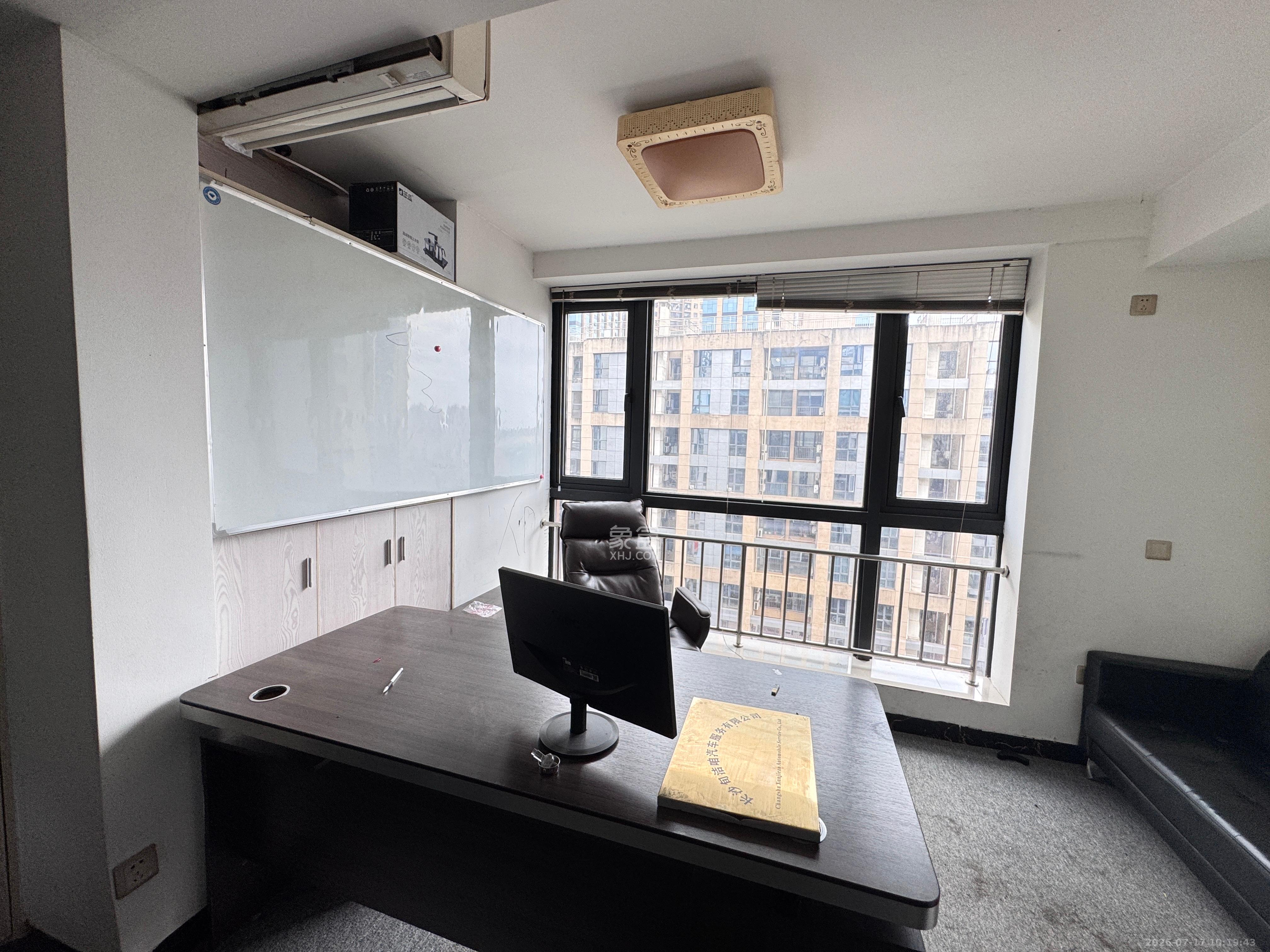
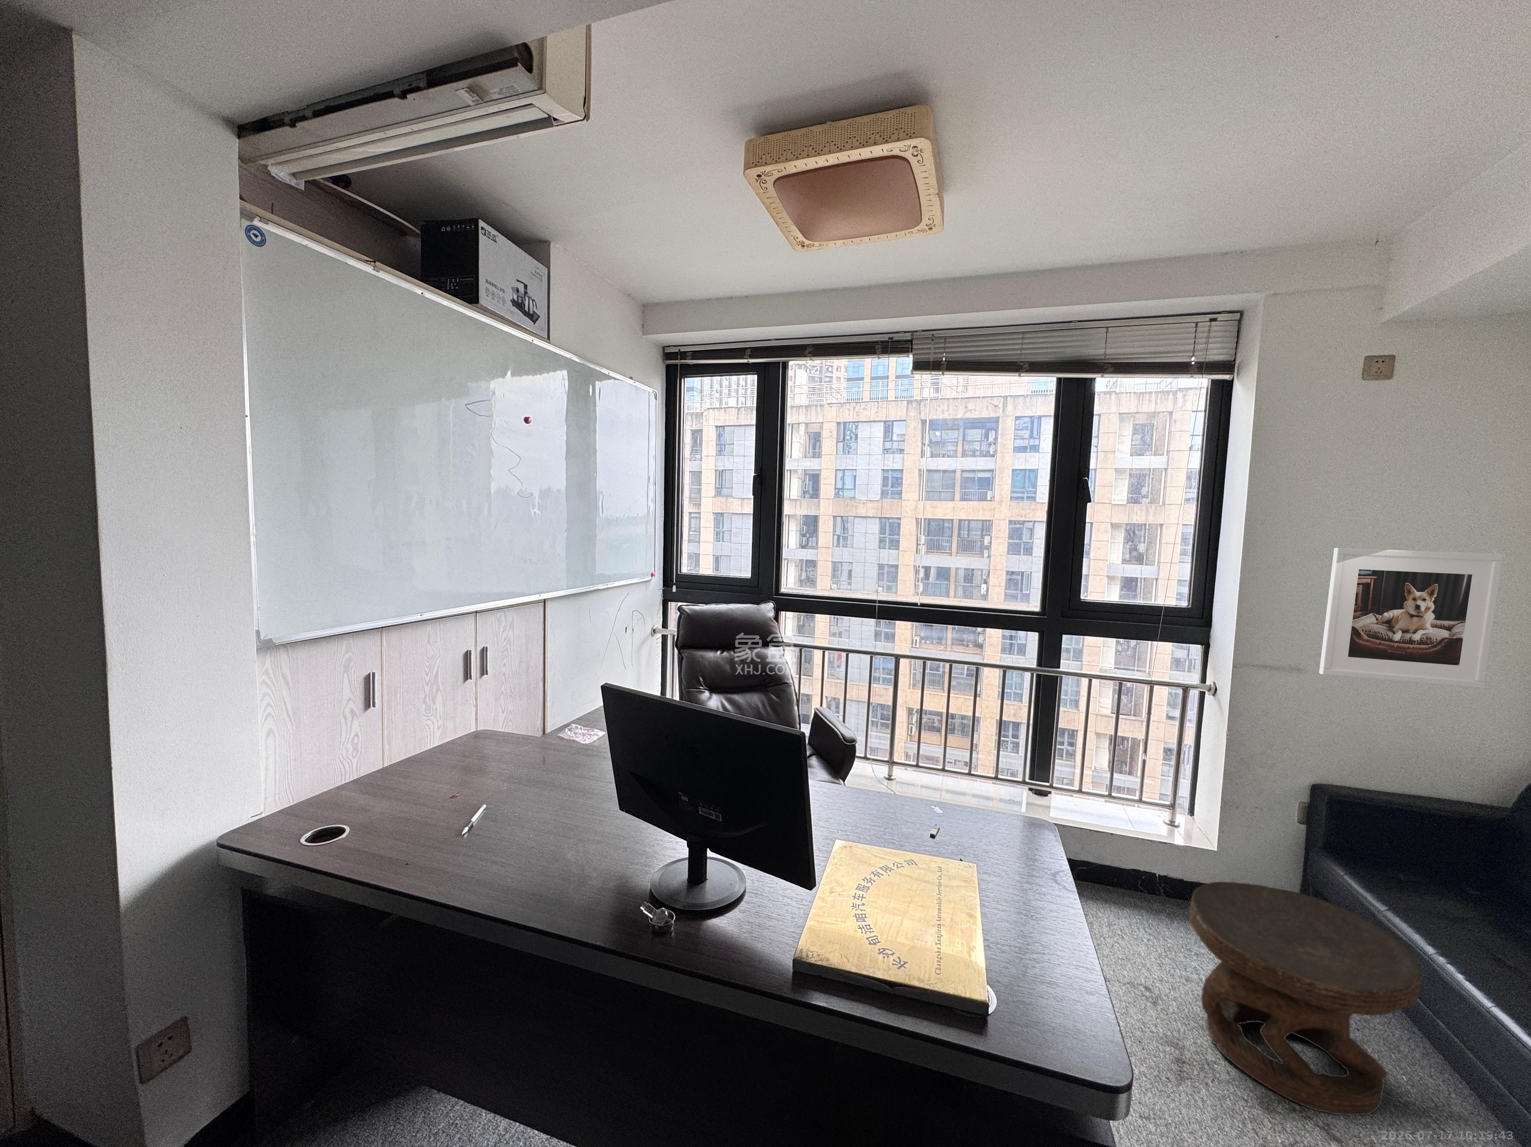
+ side table (1295, 992)
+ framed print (1407, 617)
